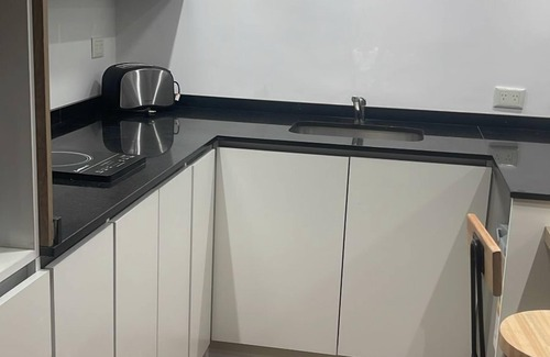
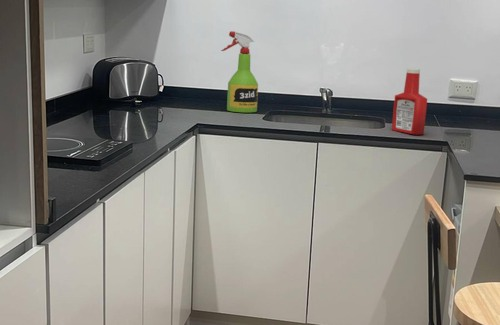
+ spray bottle (239, 71)
+ soap bottle (410, 100)
